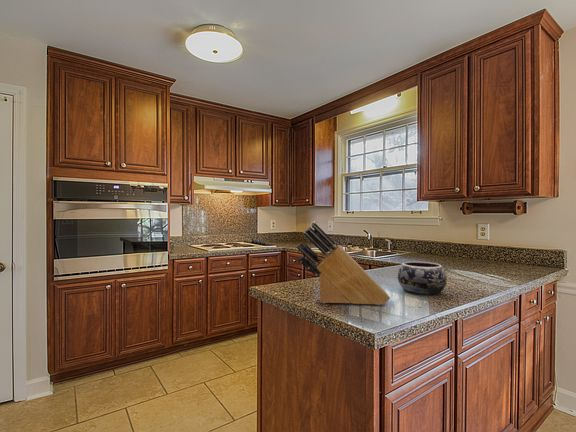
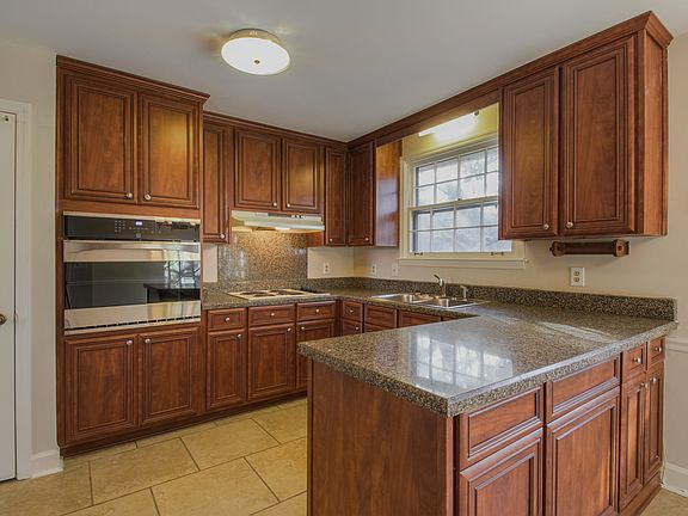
- decorative bowl (421, 277)
- knife block (341, 261)
